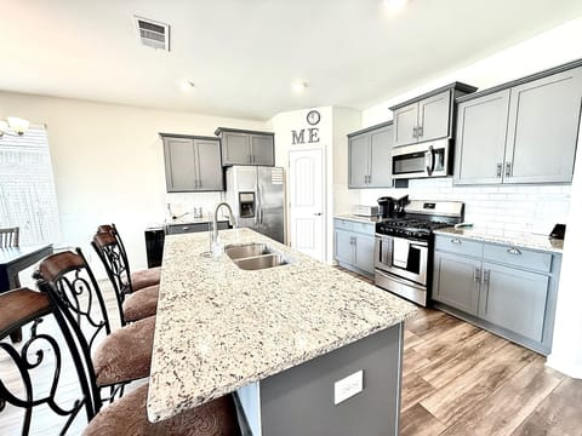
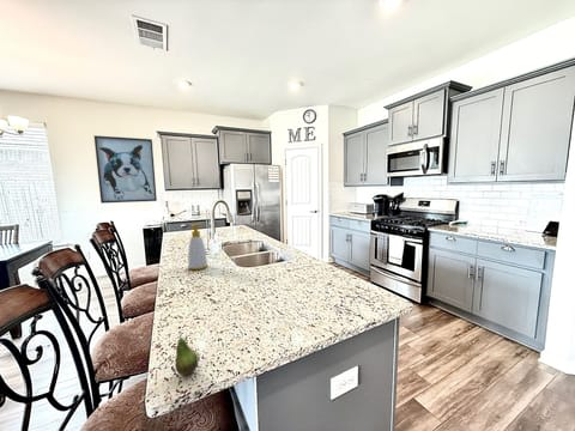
+ wall art (127, 170)
+ fruit (186, 350)
+ soap bottle (196, 245)
